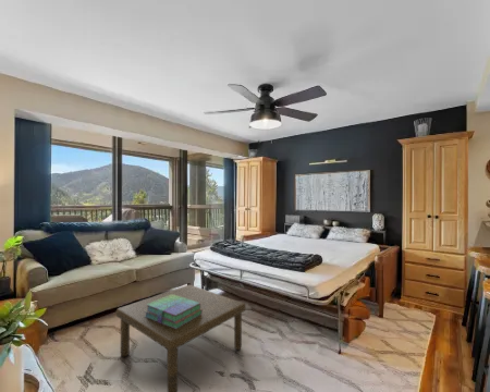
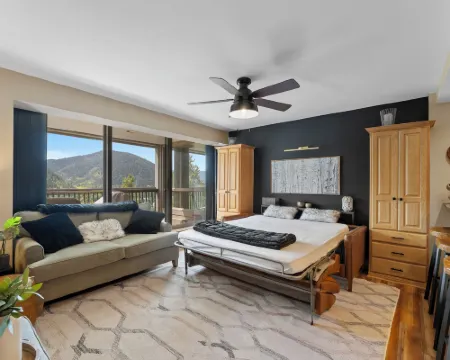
- coffee table (182, 329)
- stack of books (173, 308)
